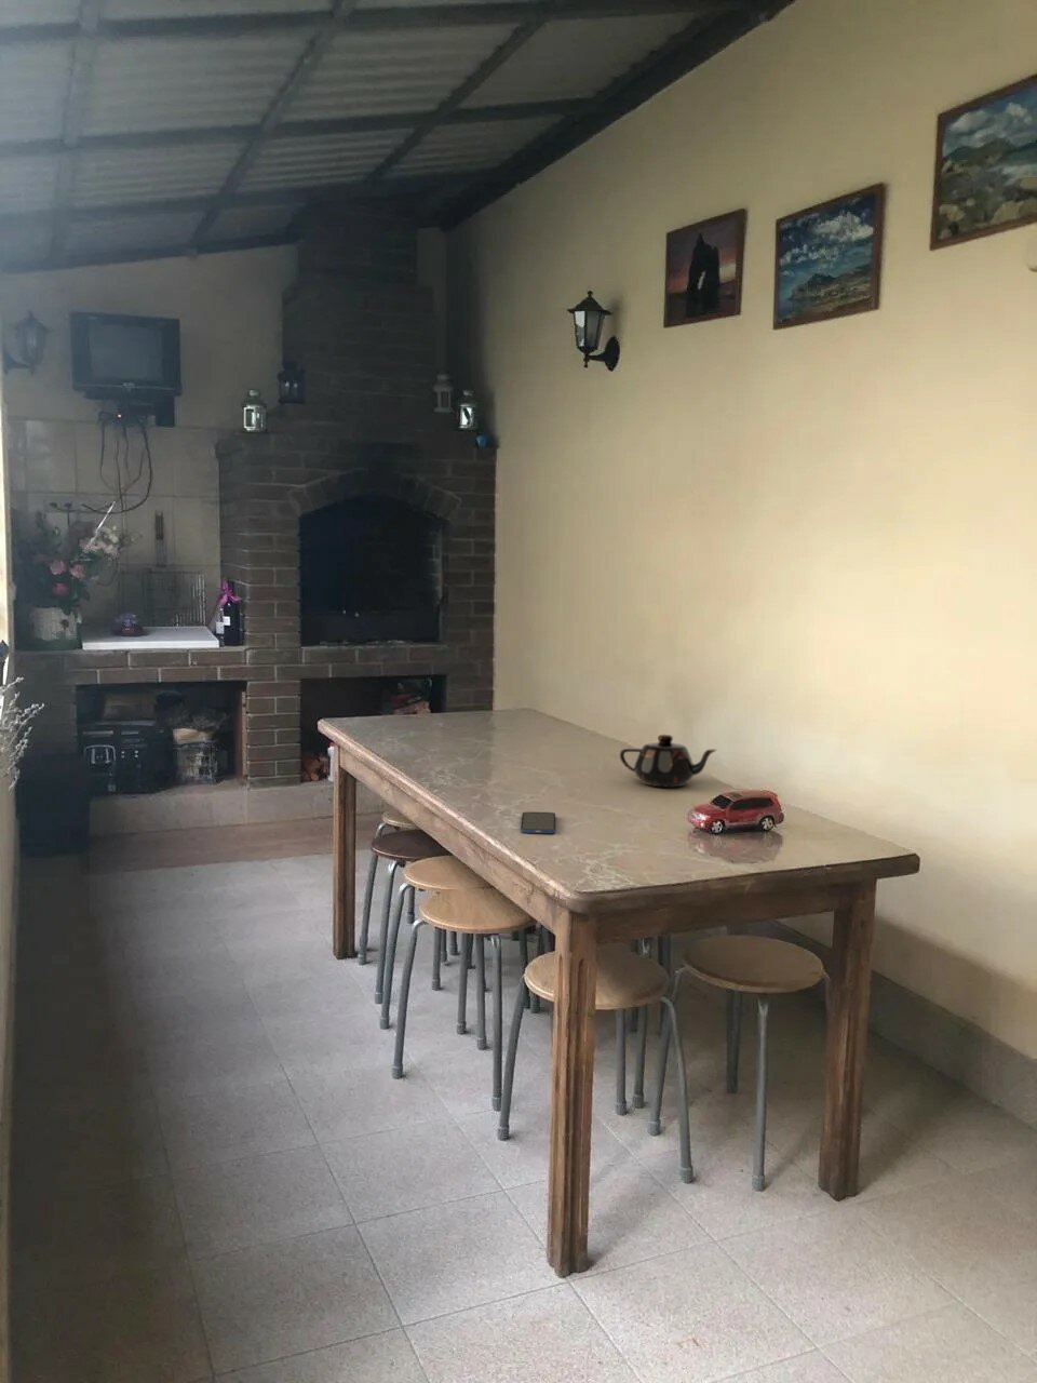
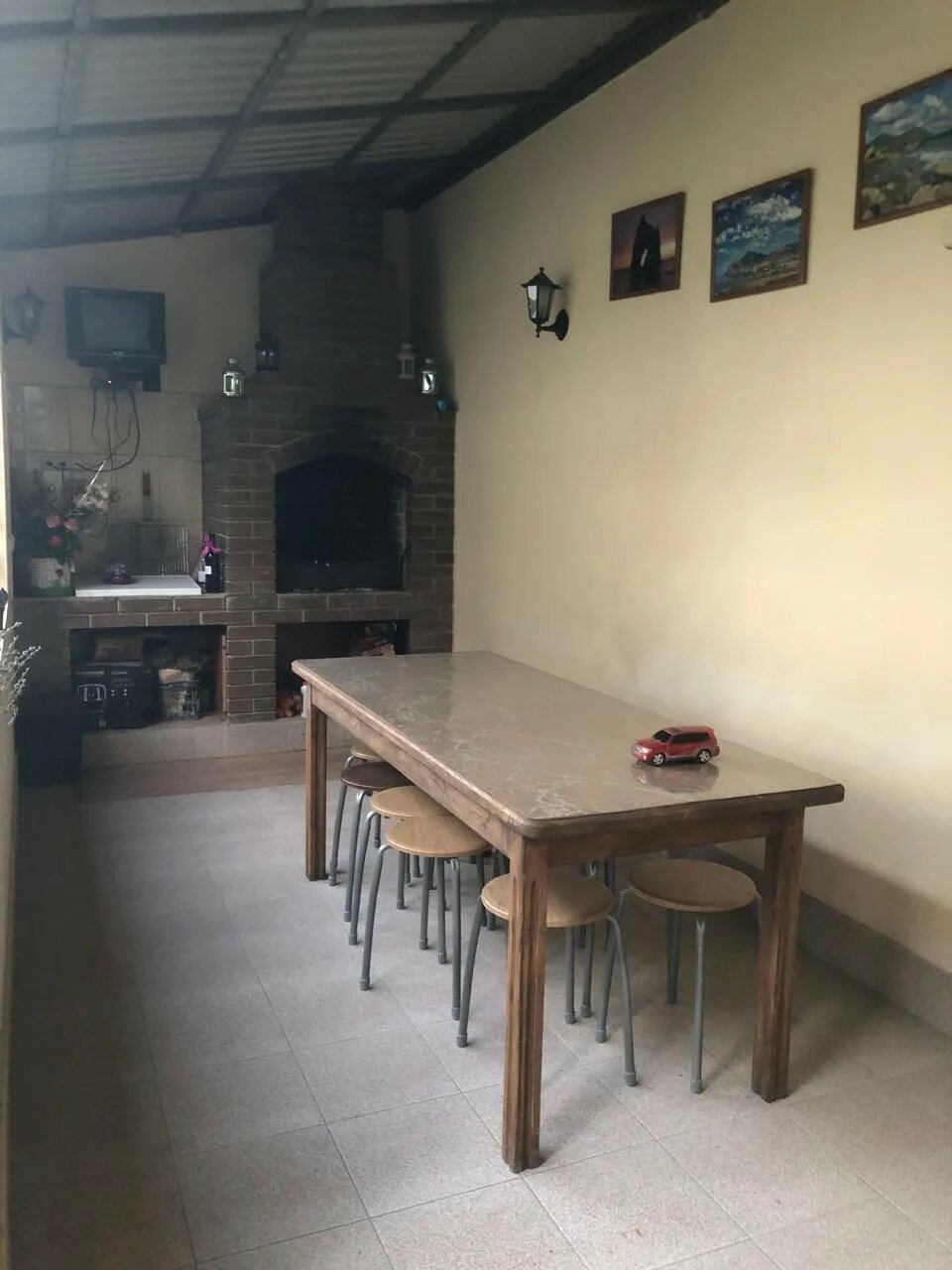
- teapot (668, 759)
- smartphone (538, 822)
